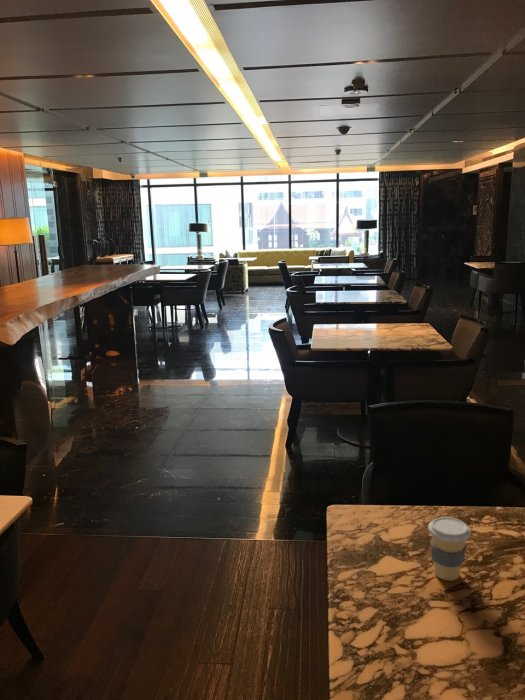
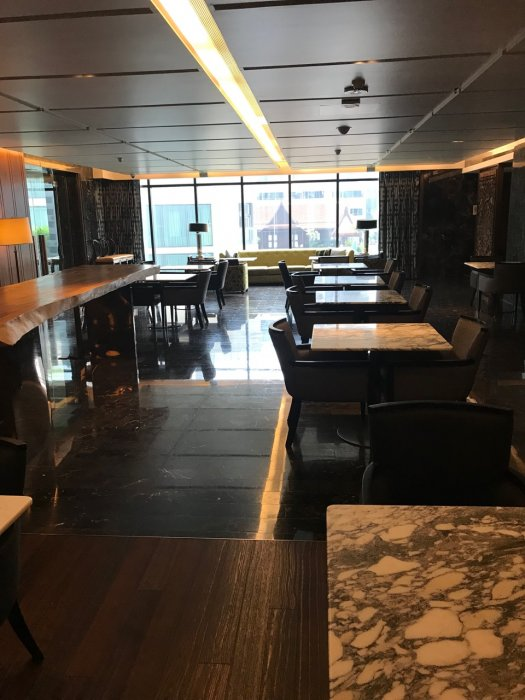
- coffee cup (448, 549)
